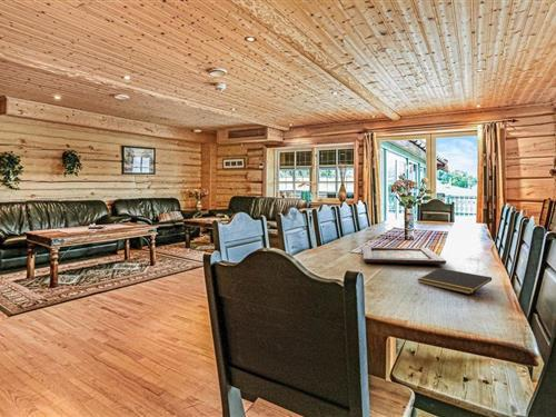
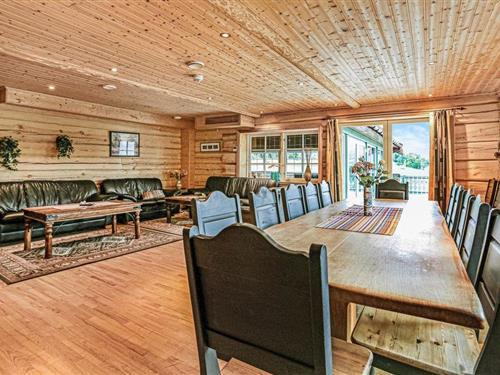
- religious icon (398, 254)
- notepad (453, 279)
